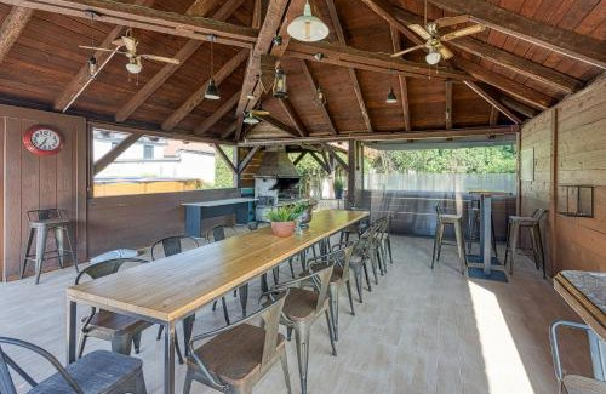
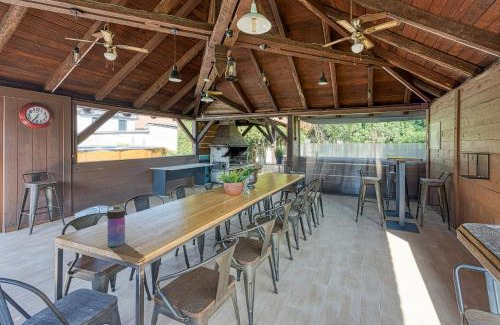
+ water bottle (116, 223)
